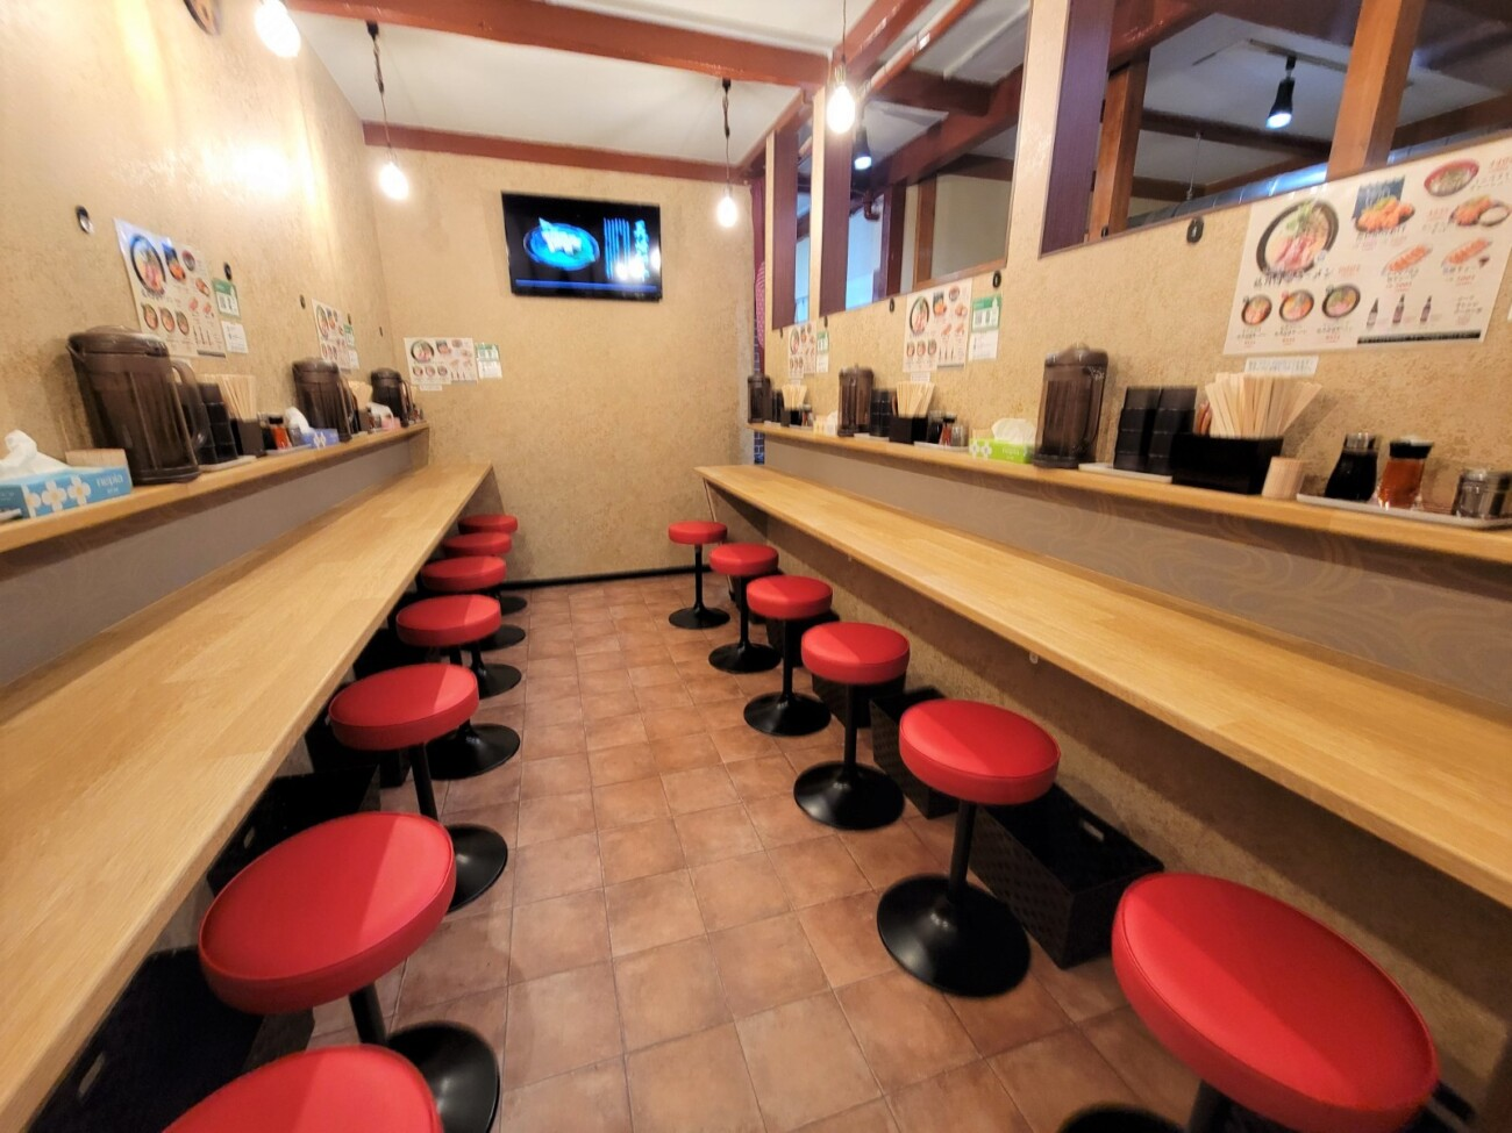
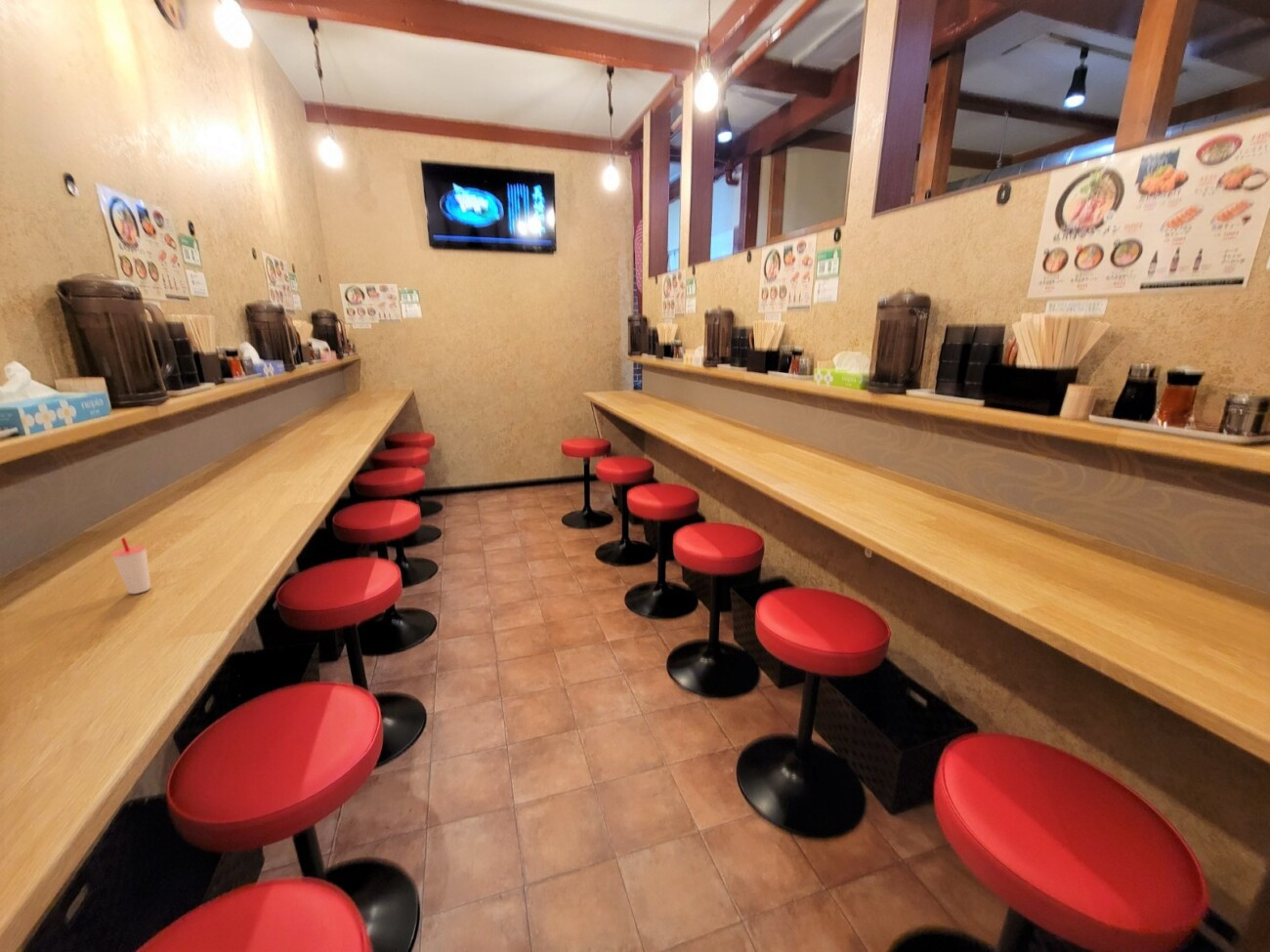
+ cup (132, 563)
